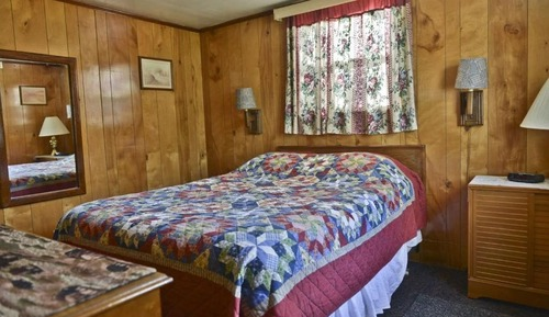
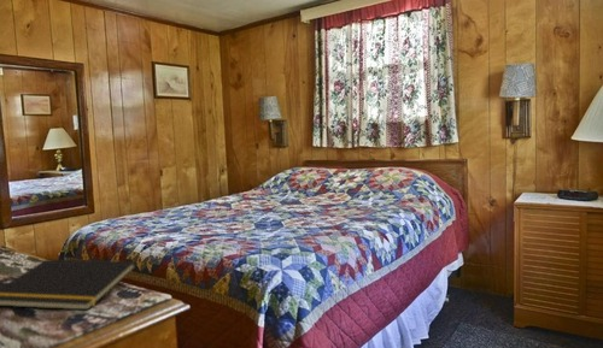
+ notepad (64, 282)
